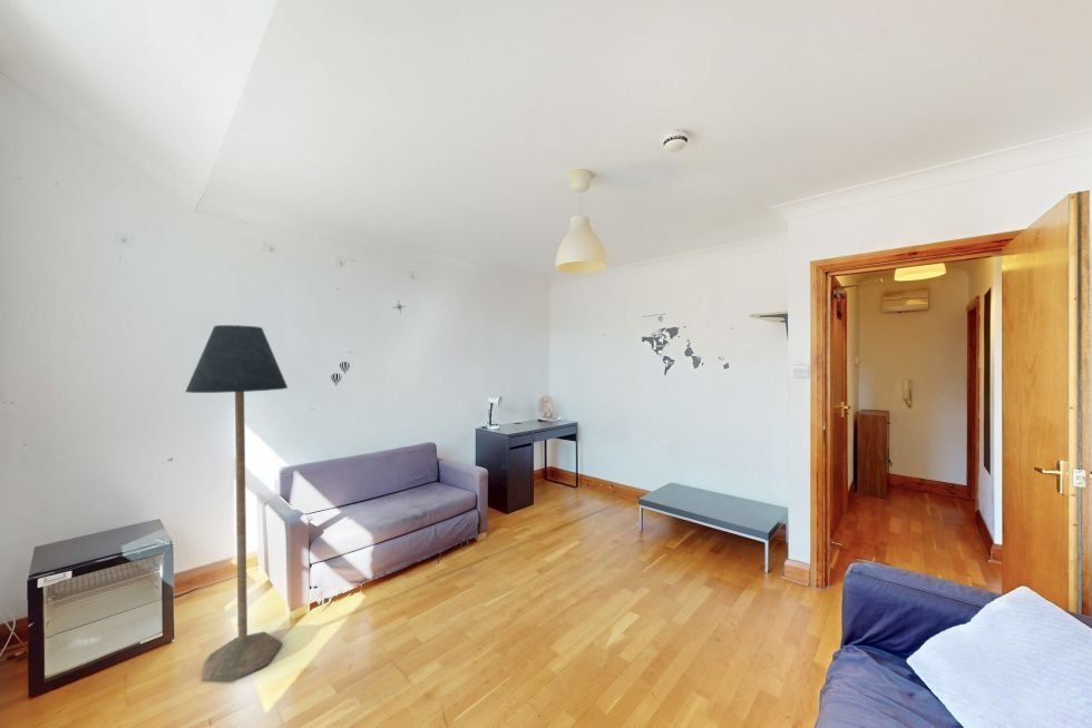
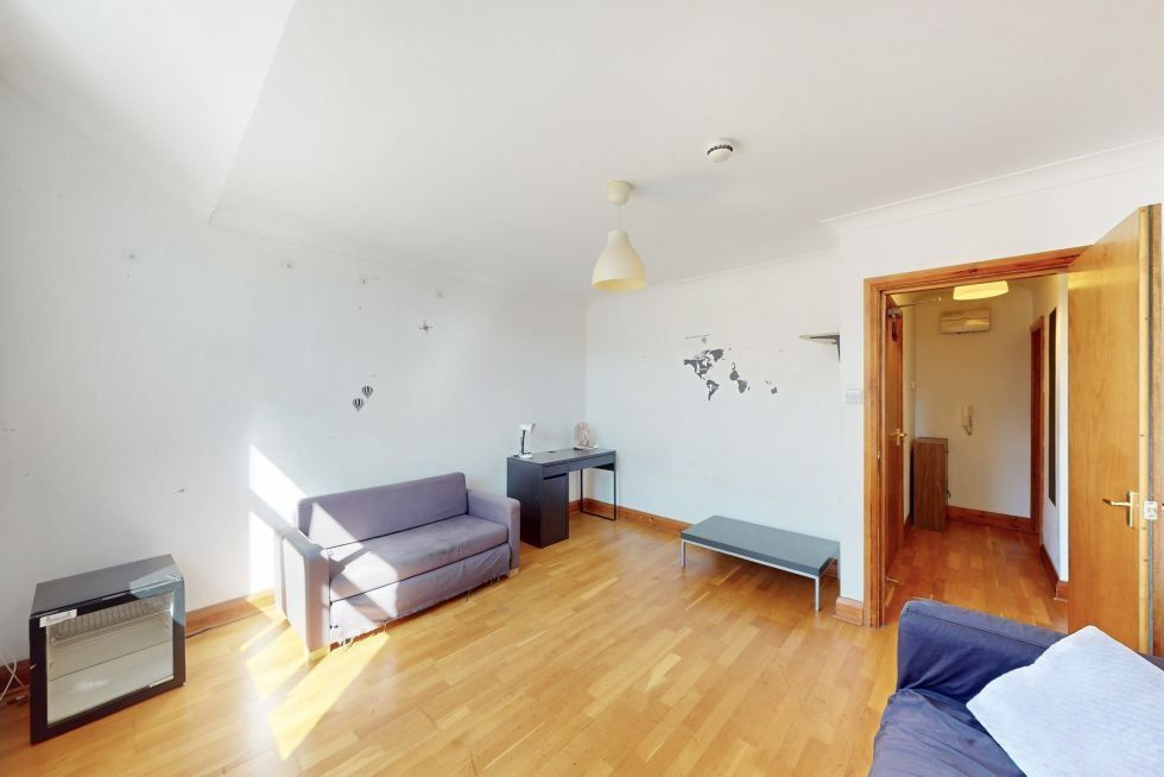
- floor lamp (241, 492)
